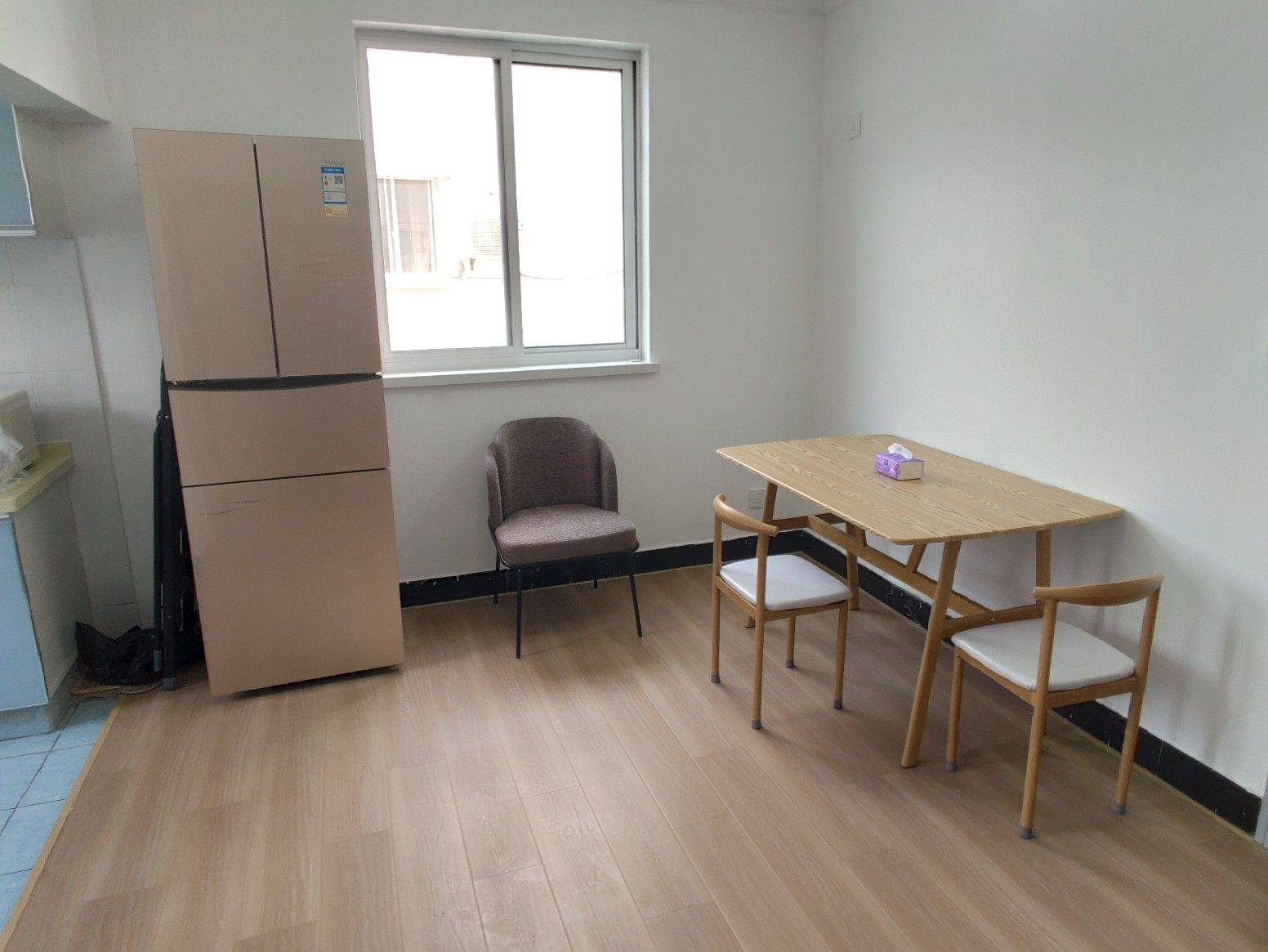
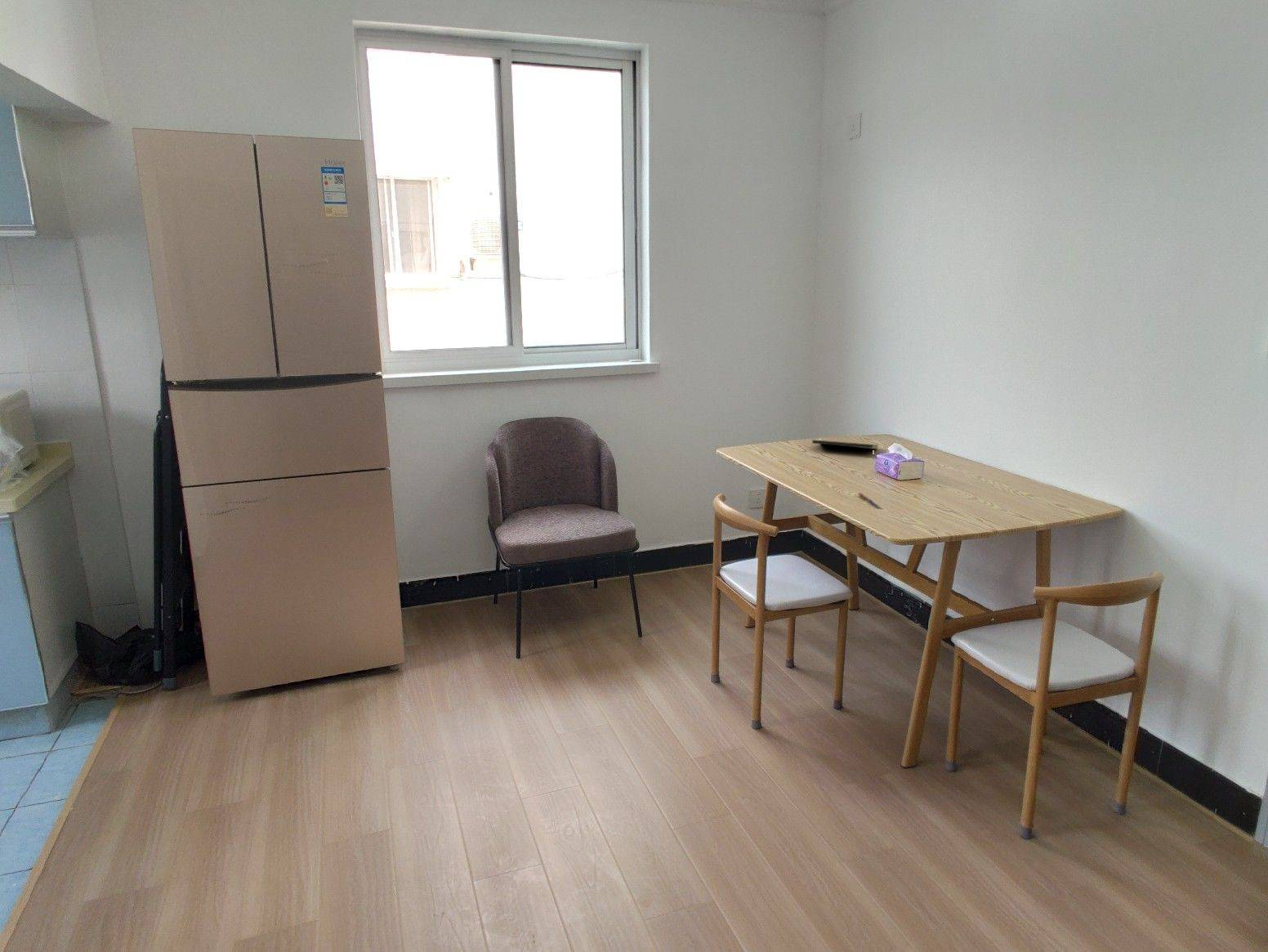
+ notepad (845, 444)
+ pen (868, 499)
